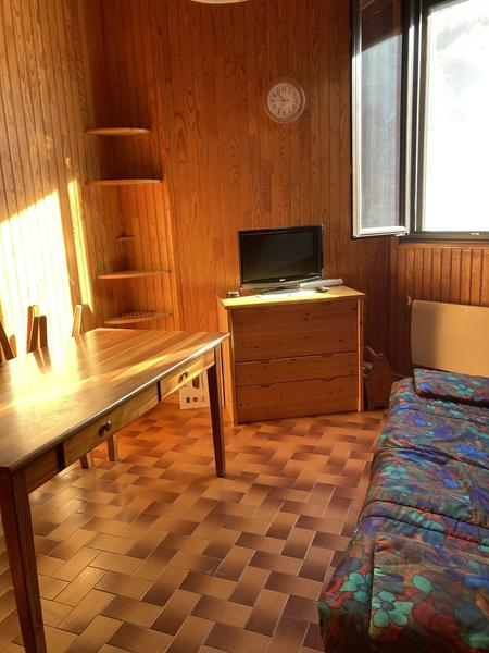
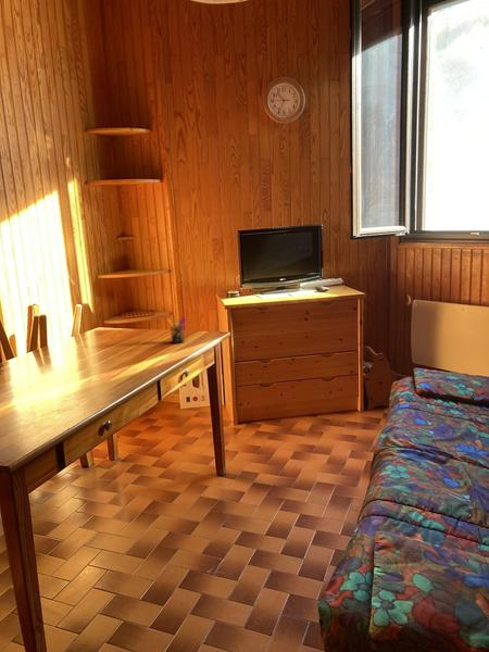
+ pen holder (177, 327)
